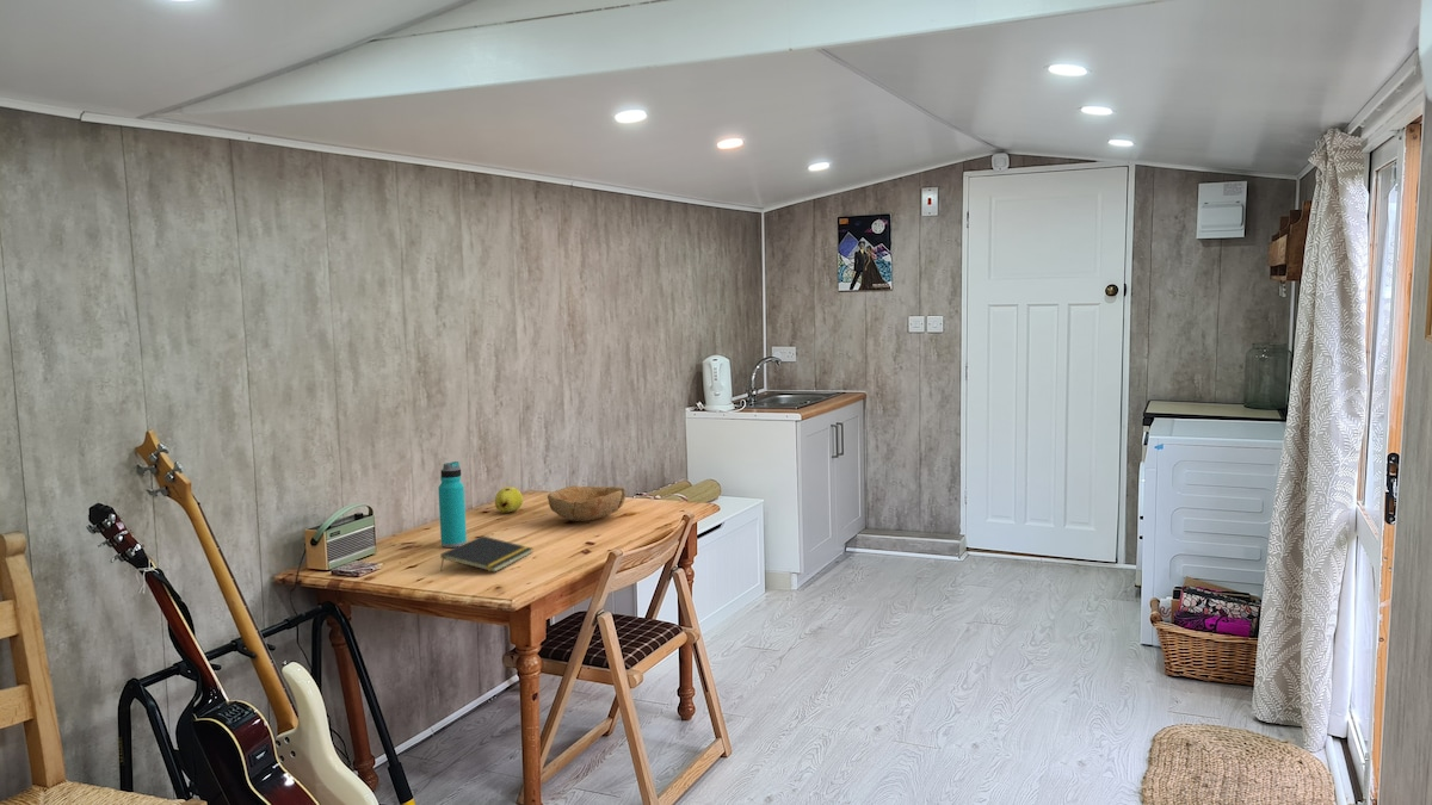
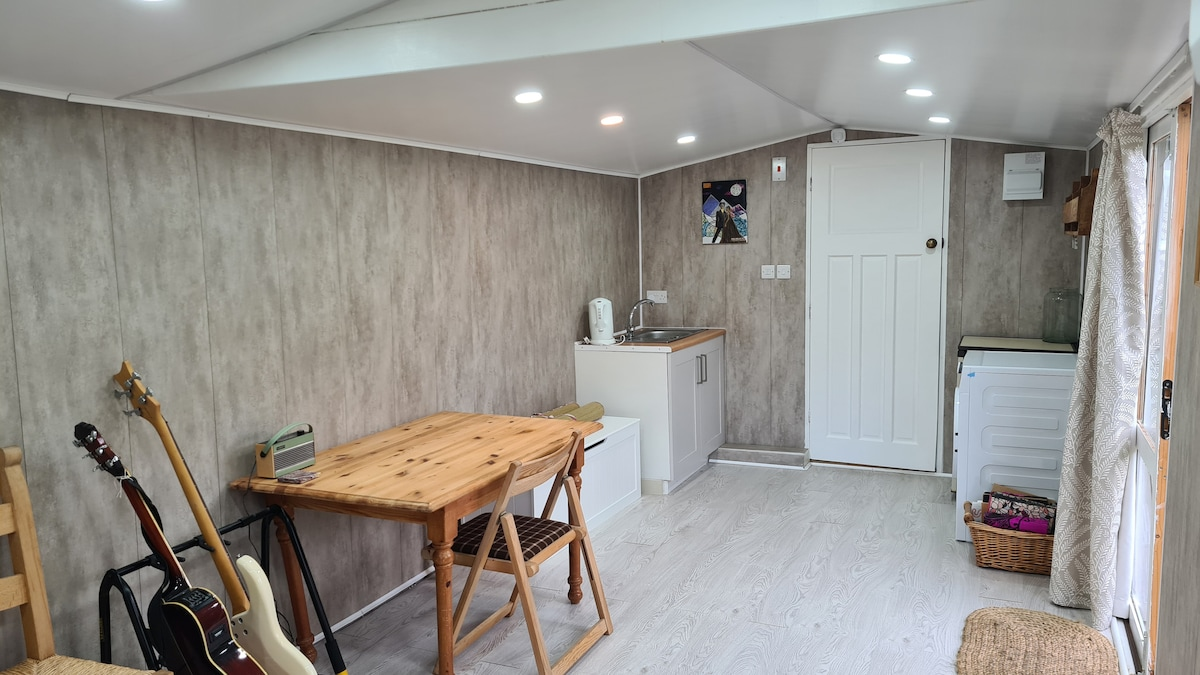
- bowl (587, 504)
- notepad (488, 552)
- fruit (510, 499)
- water bottle (451, 503)
